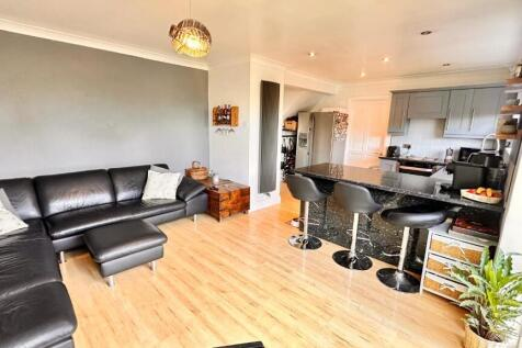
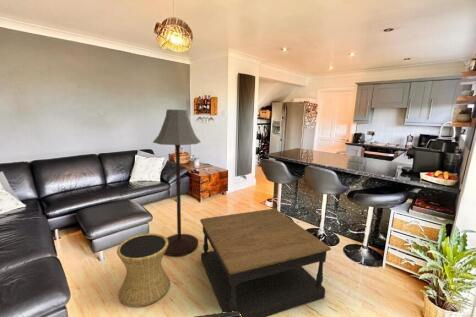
+ floor lamp (178, 181)
+ coffee table (257, 254)
+ side table (144, 267)
